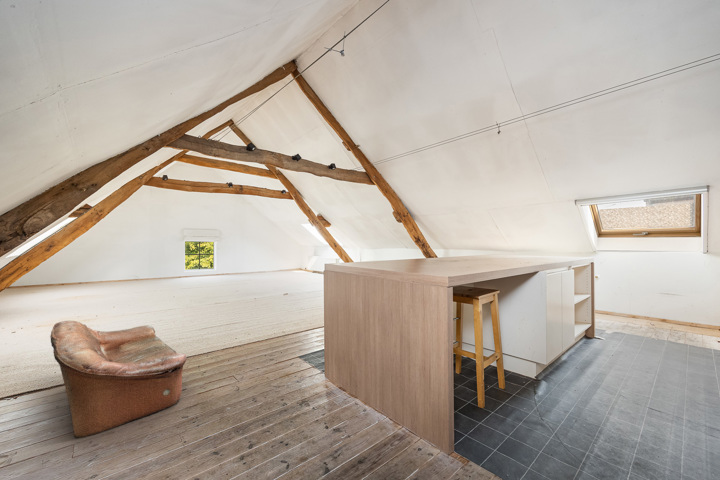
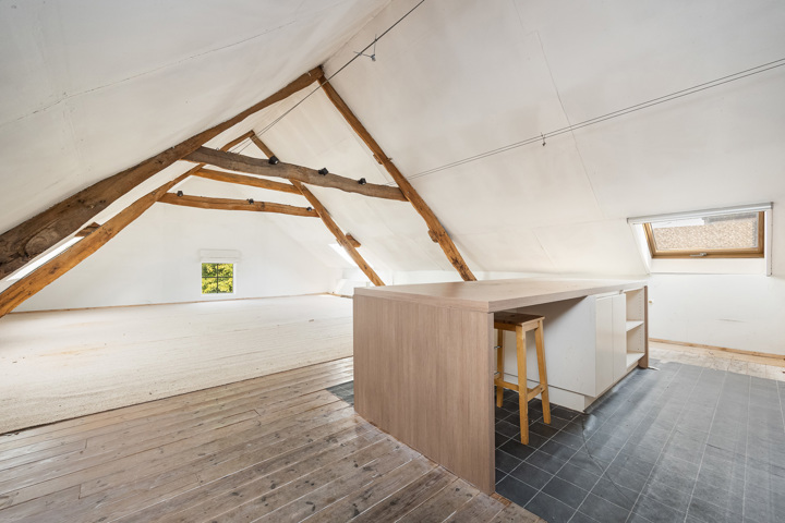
- loveseat (118, 357)
